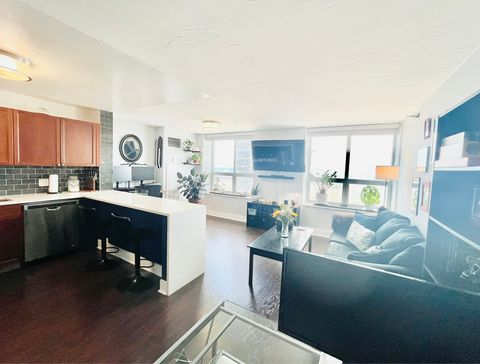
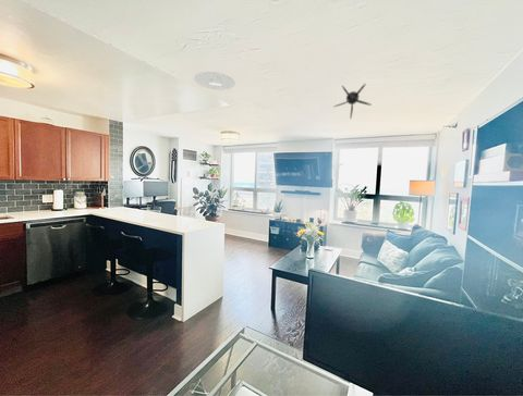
+ architectural model (215, 79)
+ ceiling fan (352, 99)
